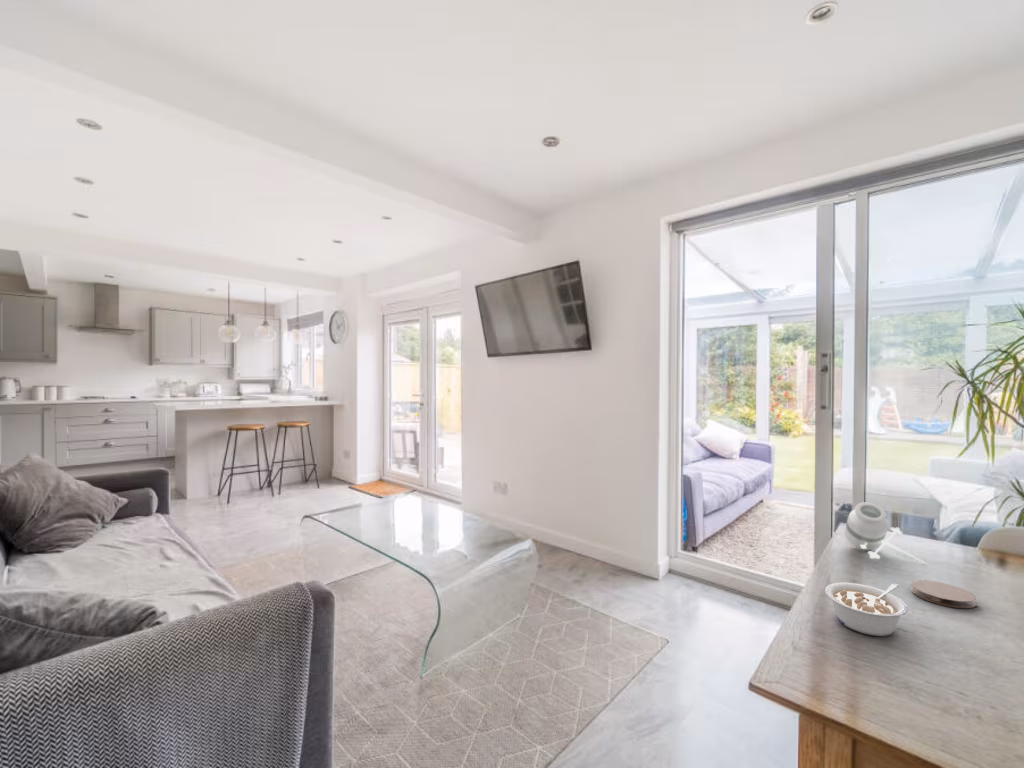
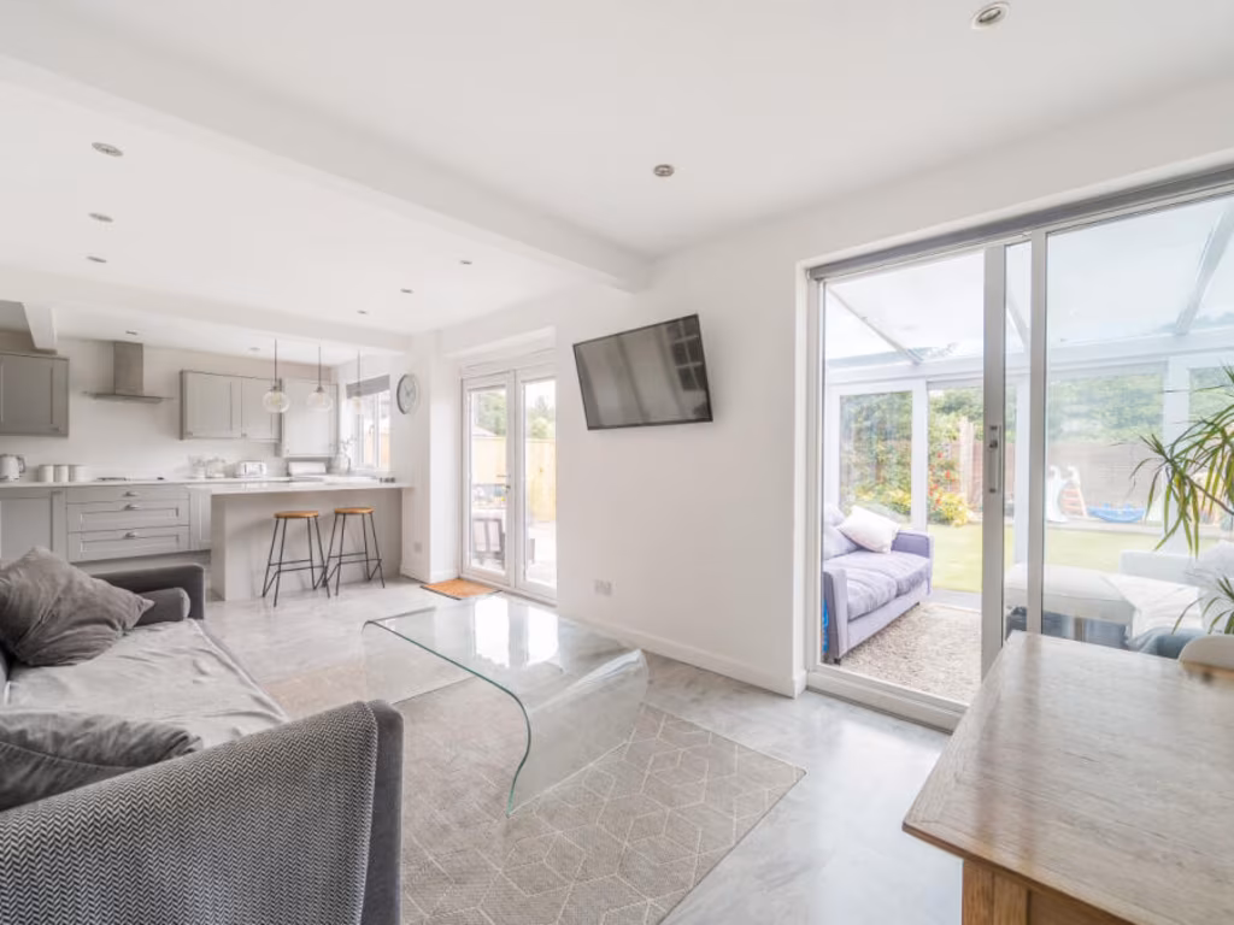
- legume (864, 606)
- coaster (942, 593)
- jar (883, 529)
